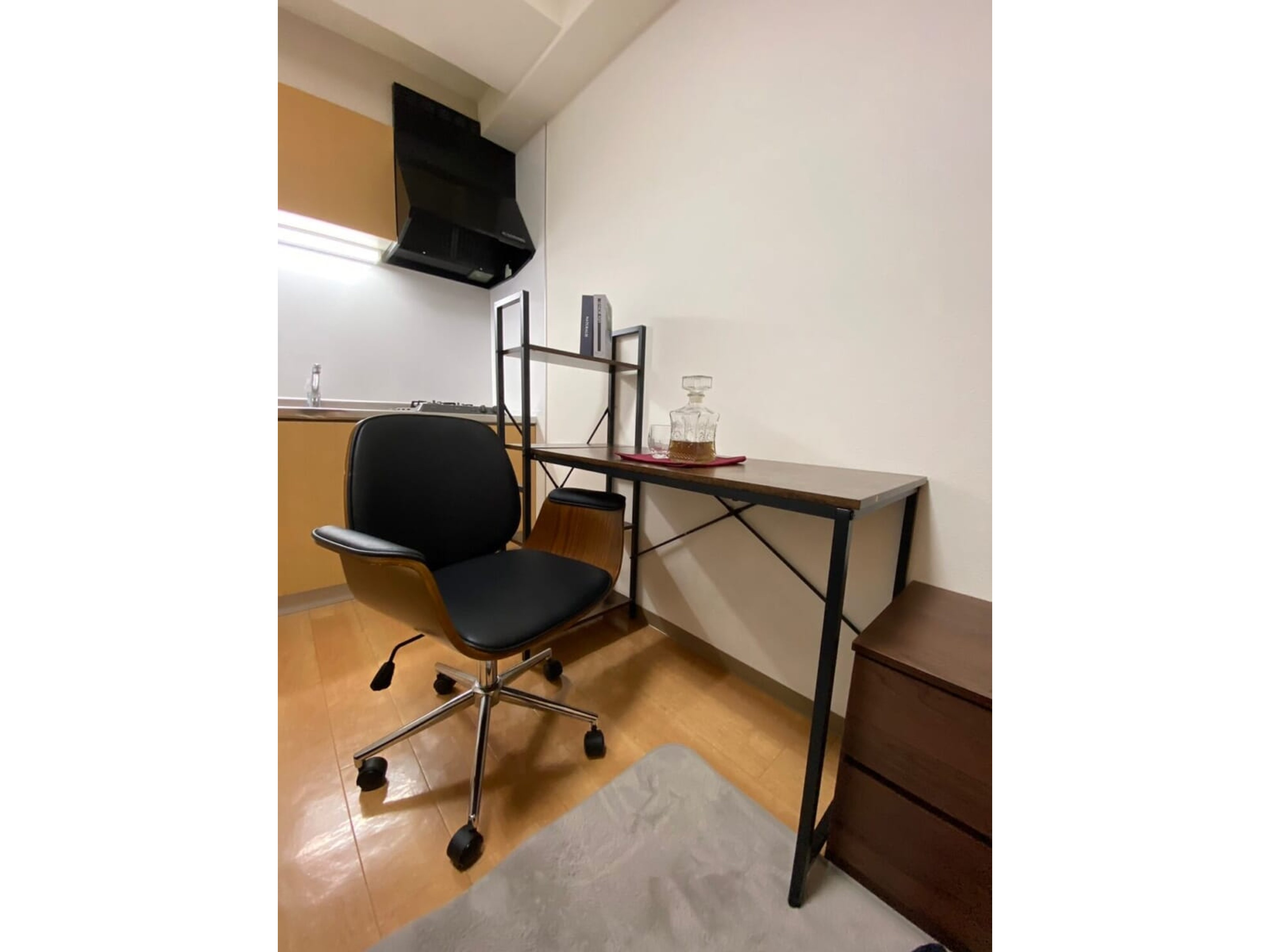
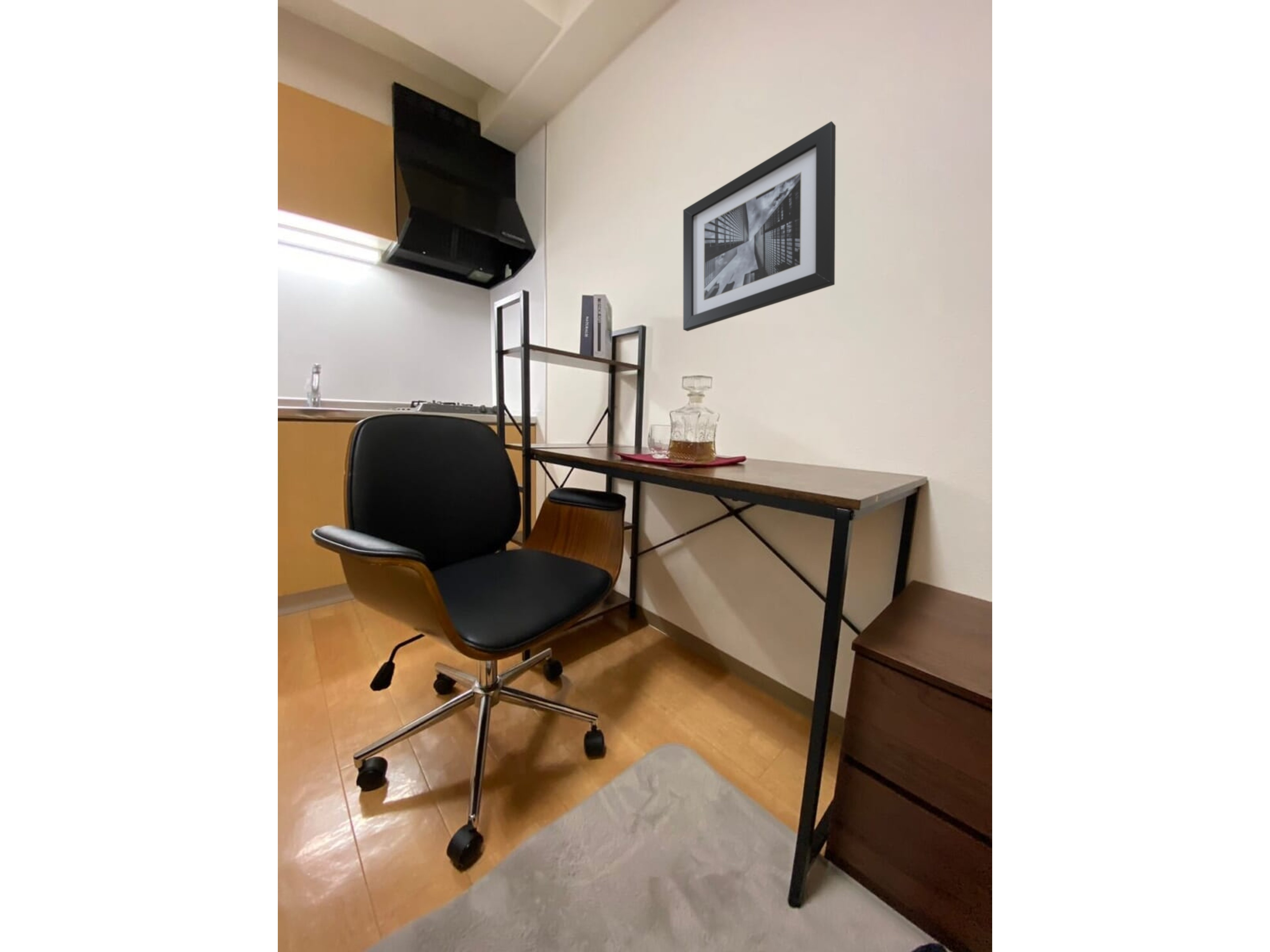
+ wall art (748, 242)
